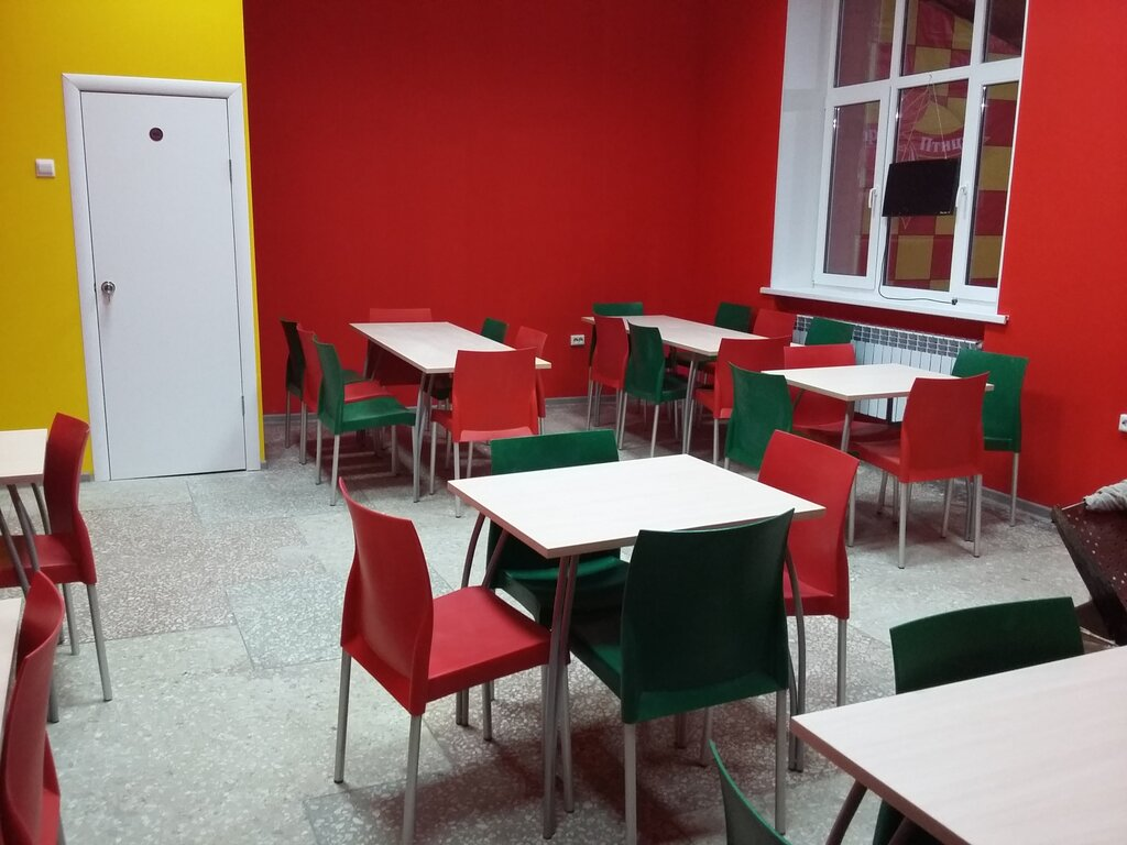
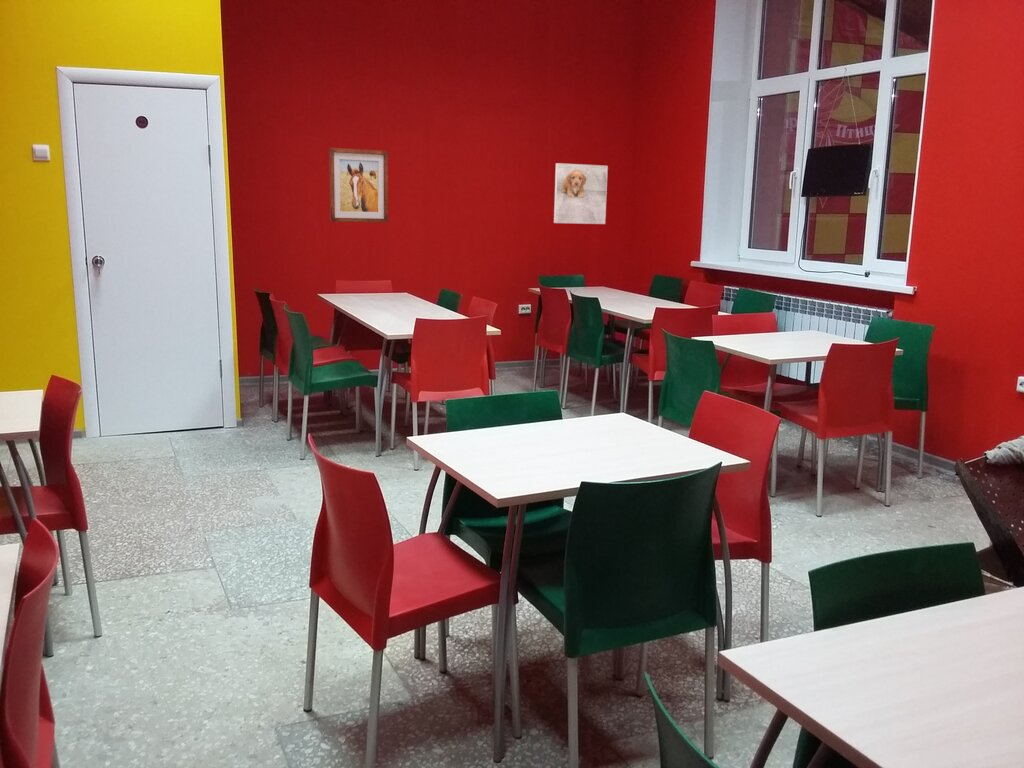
+ wall art (359, 186)
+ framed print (580, 194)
